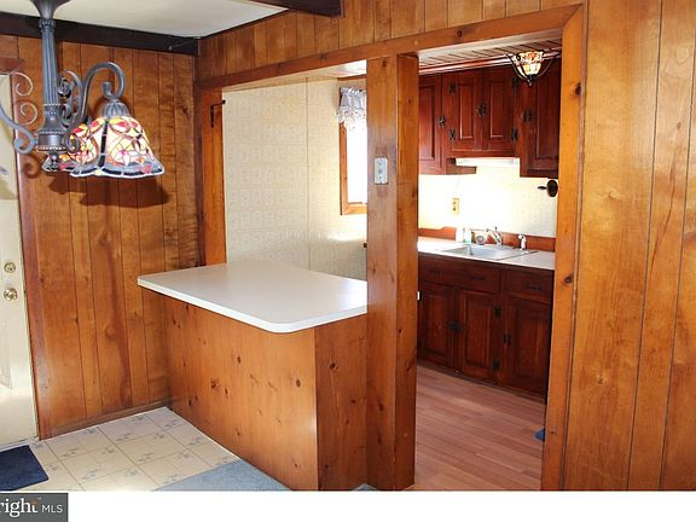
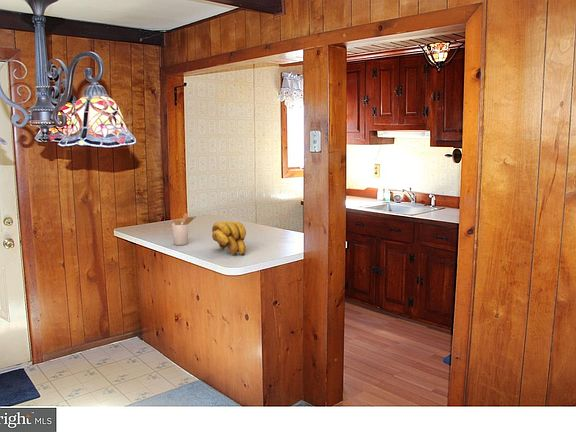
+ utensil holder (184, 229)
+ banana bunch (229, 236)
